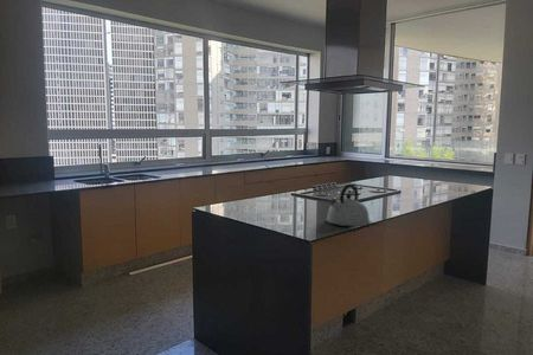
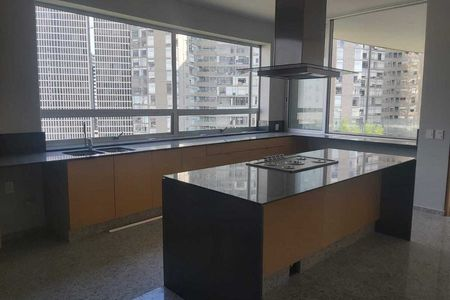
- kettle (347, 202)
